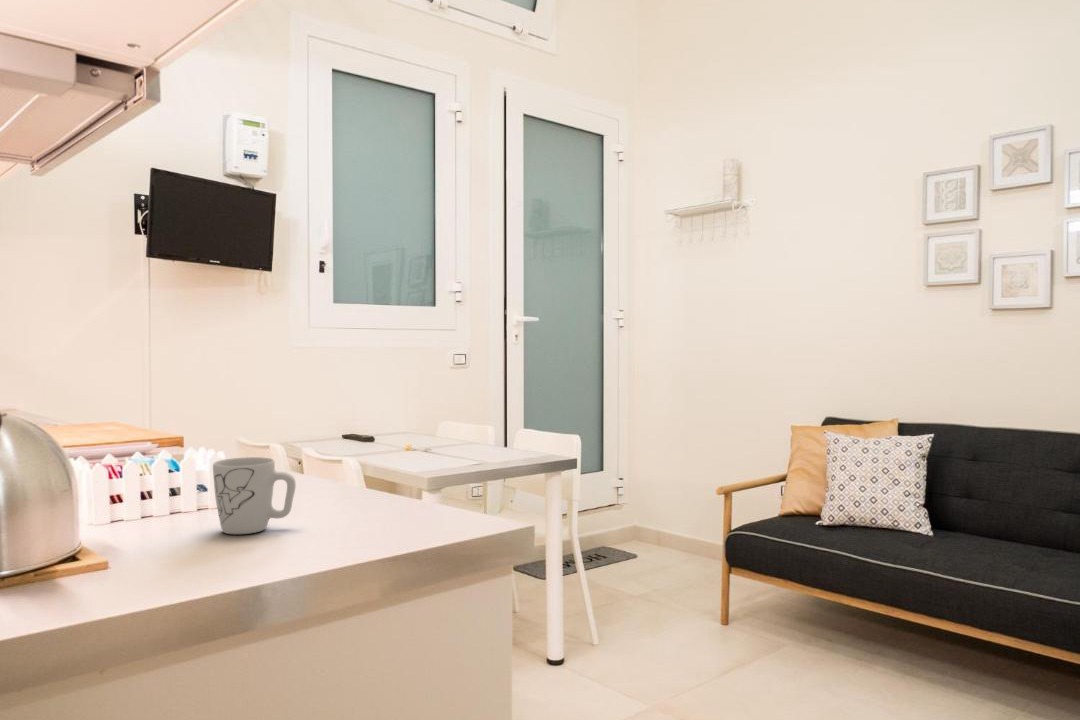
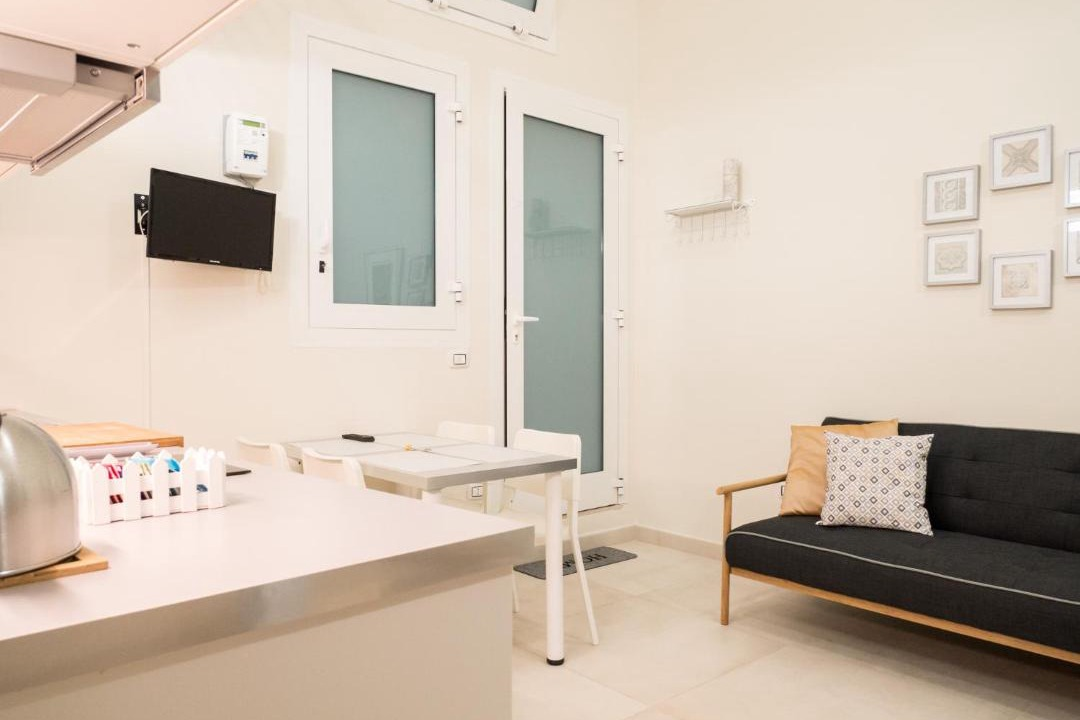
- mug (255, 495)
